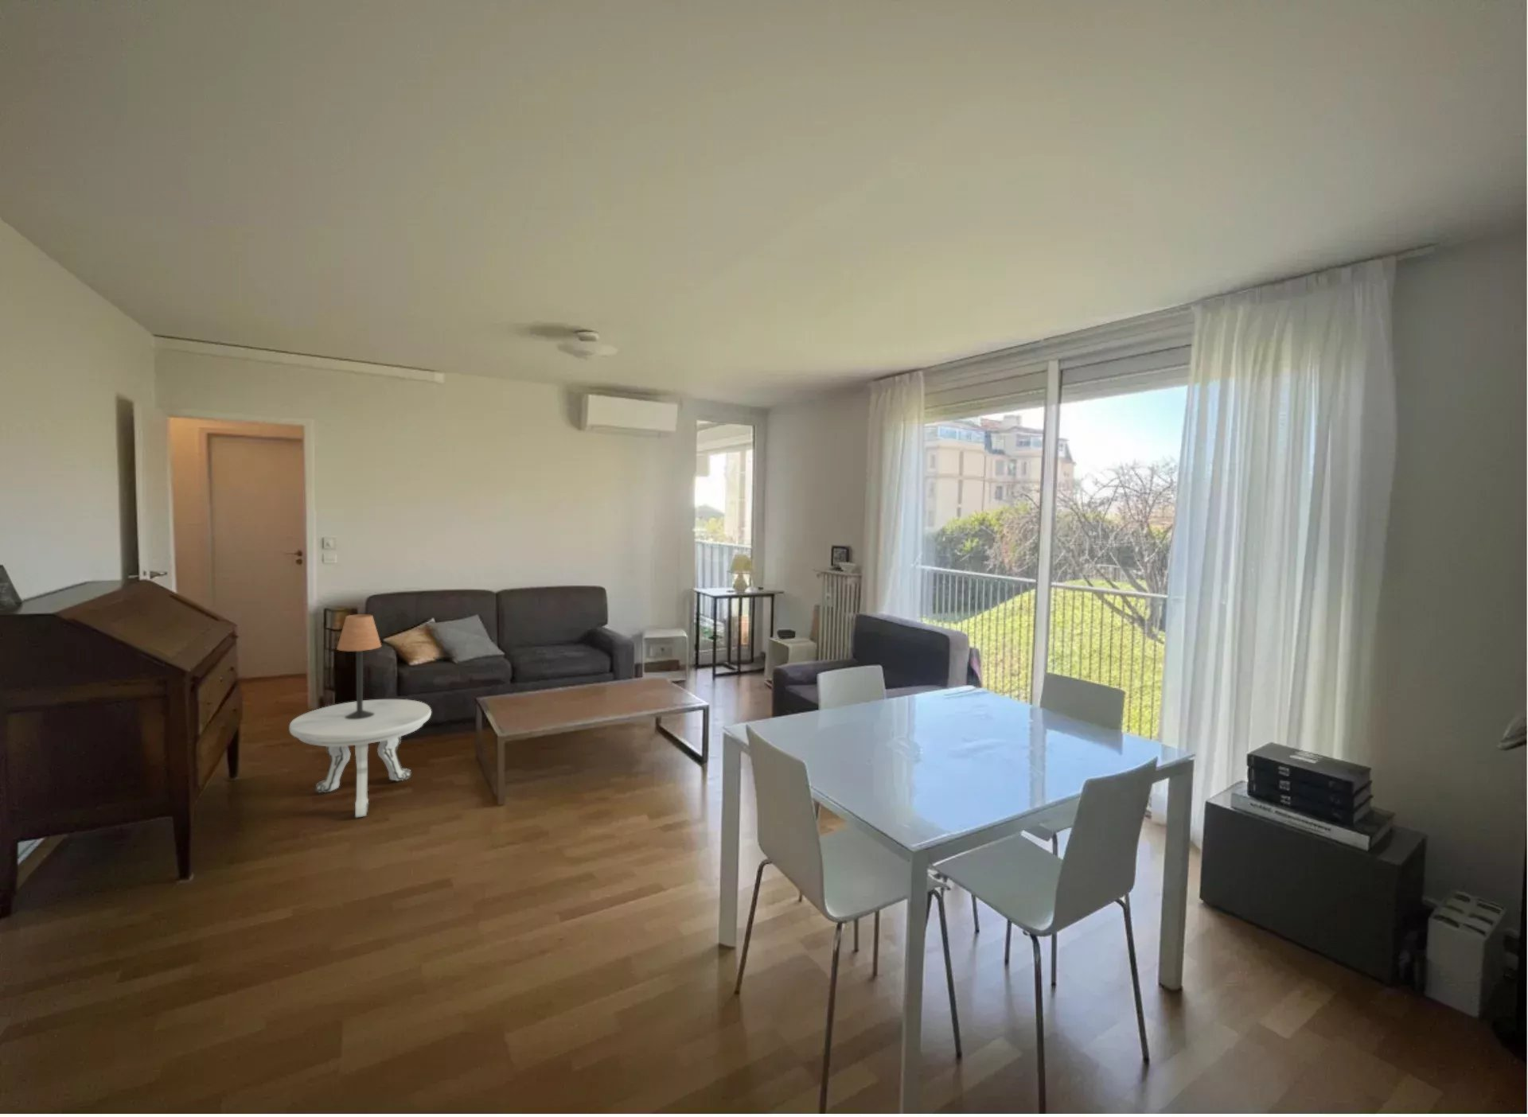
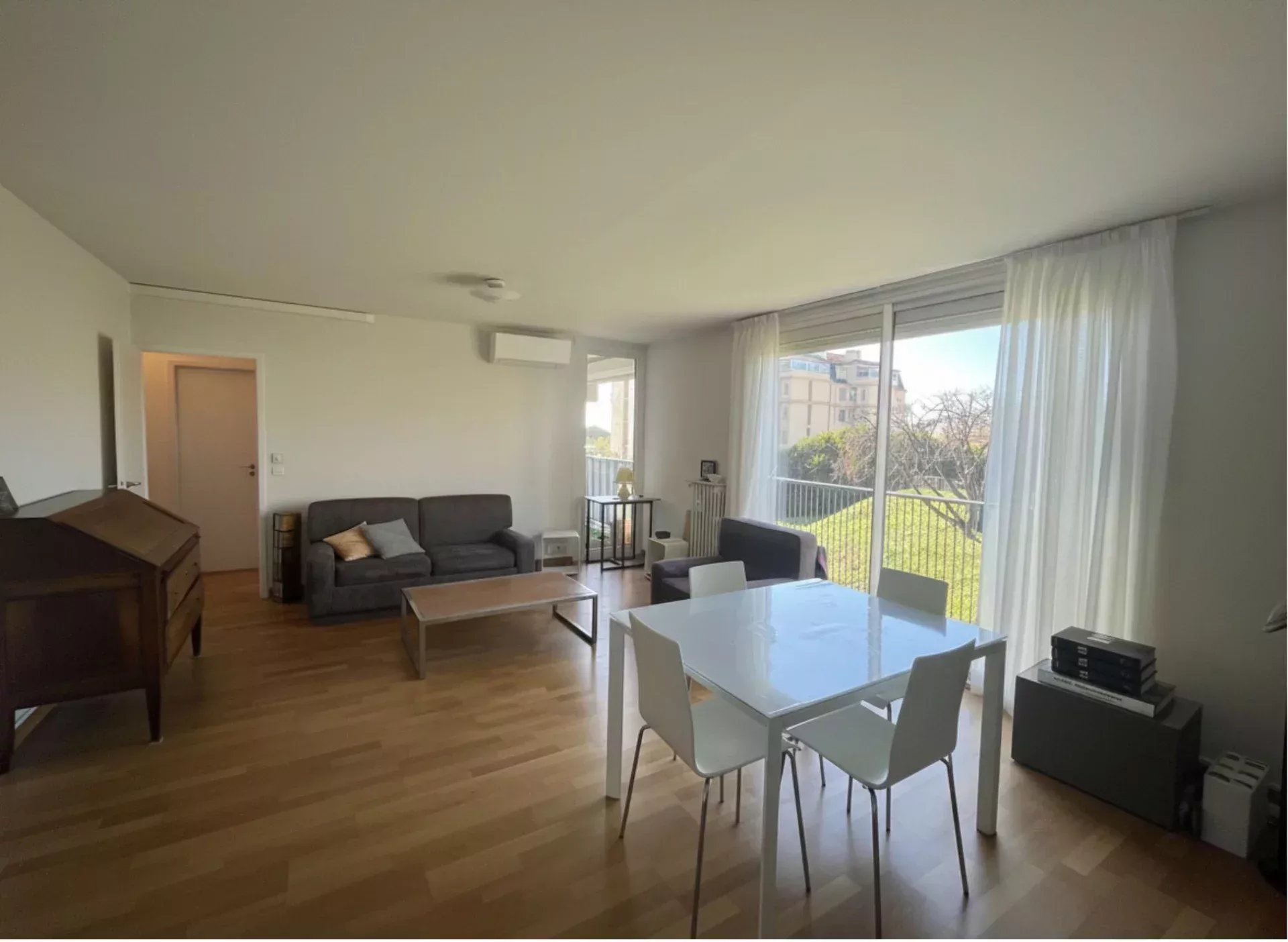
- side table (364, 755)
- table lamp (359, 665)
